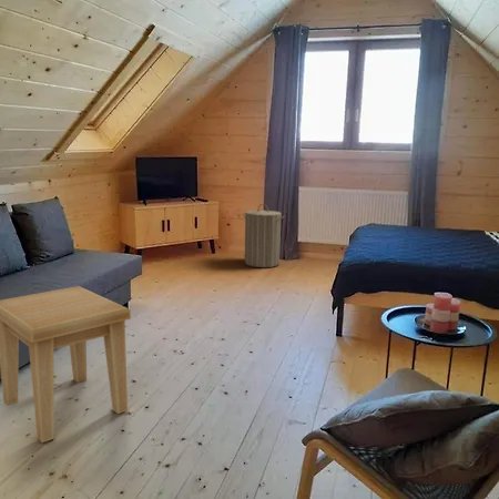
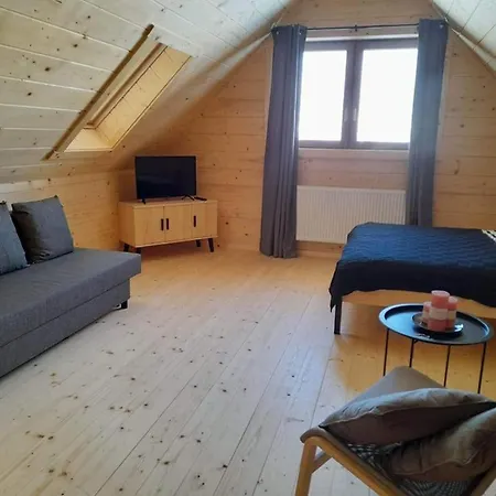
- side table (59, 347)
- laundry hamper (263, 234)
